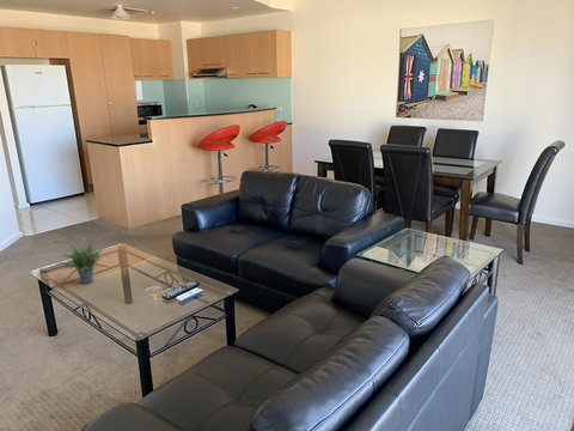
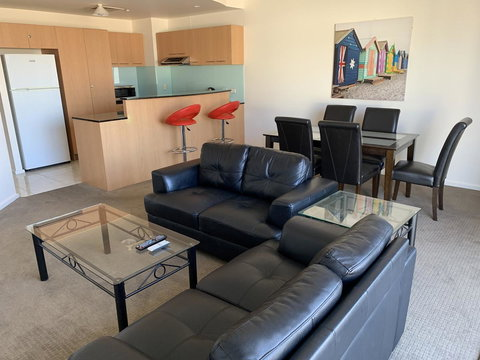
- potted plant (80, 256)
